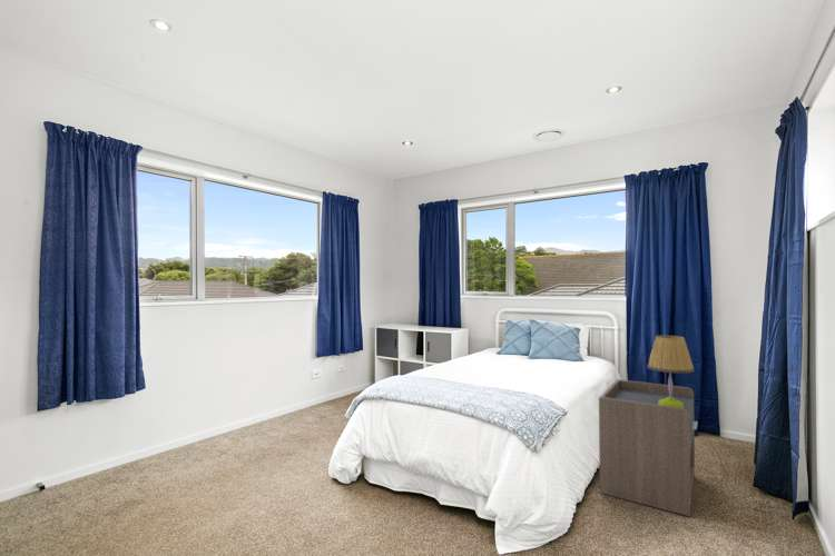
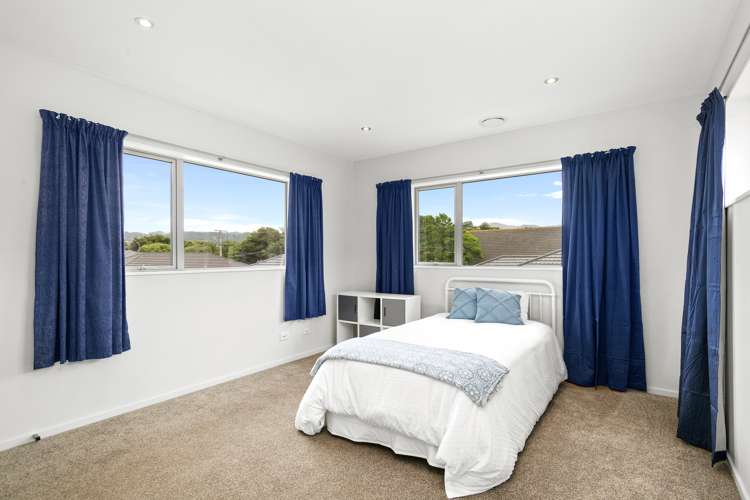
- table lamp (670, 370)
- nightstand (650, 438)
